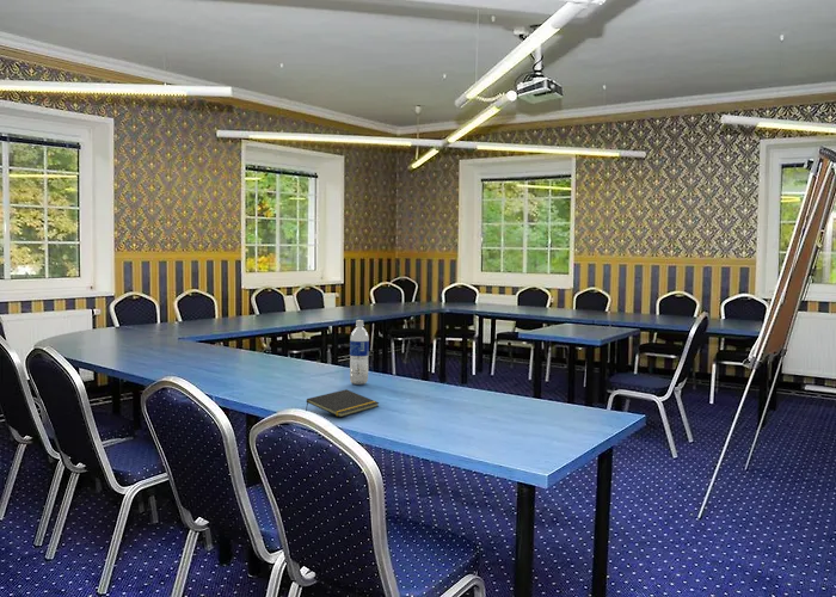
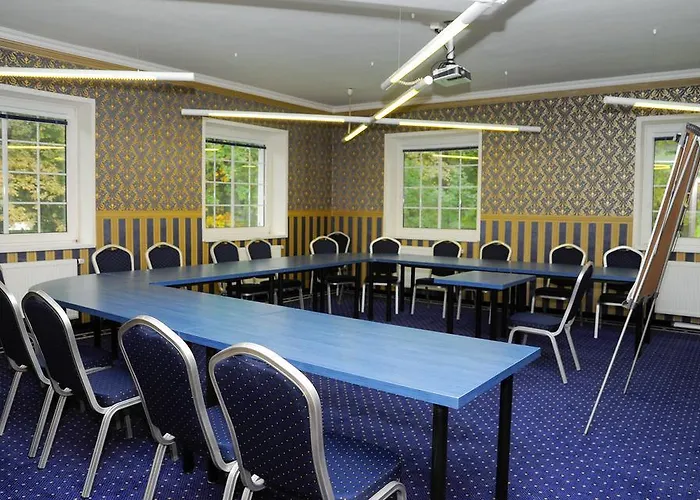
- notepad (343, 402)
- water bottle (358, 351)
